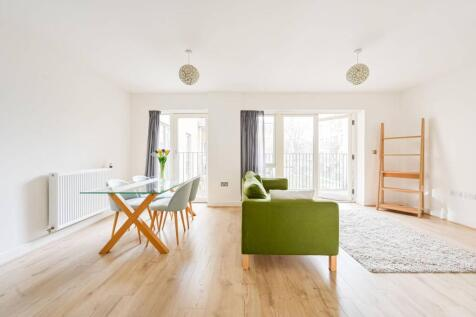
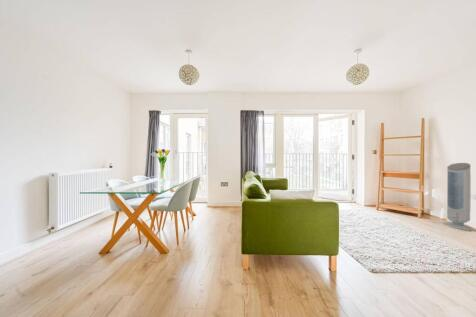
+ air purifier (458, 194)
